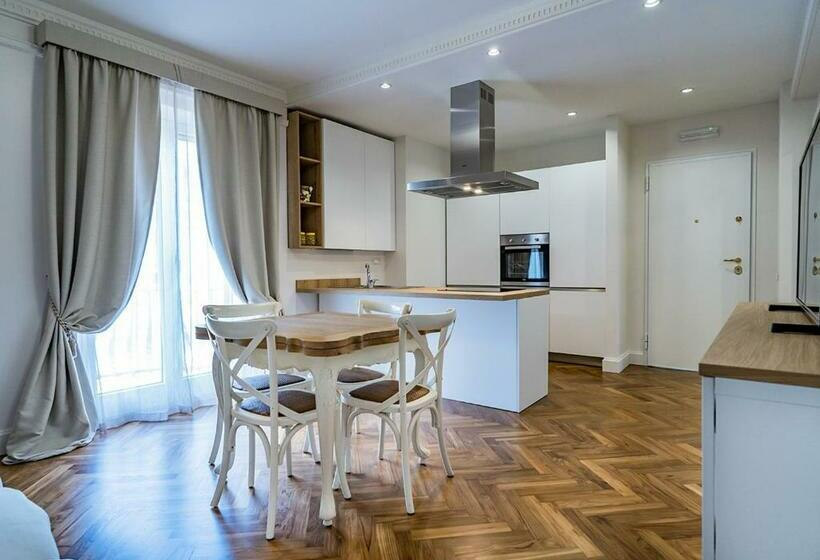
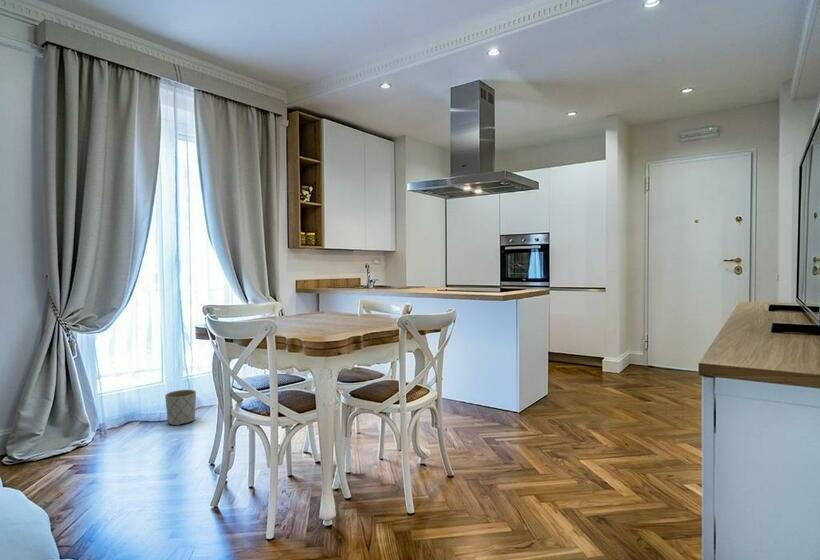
+ planter (181, 407)
